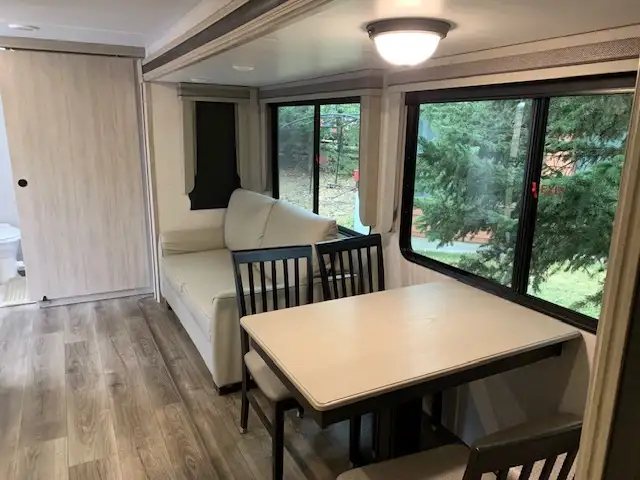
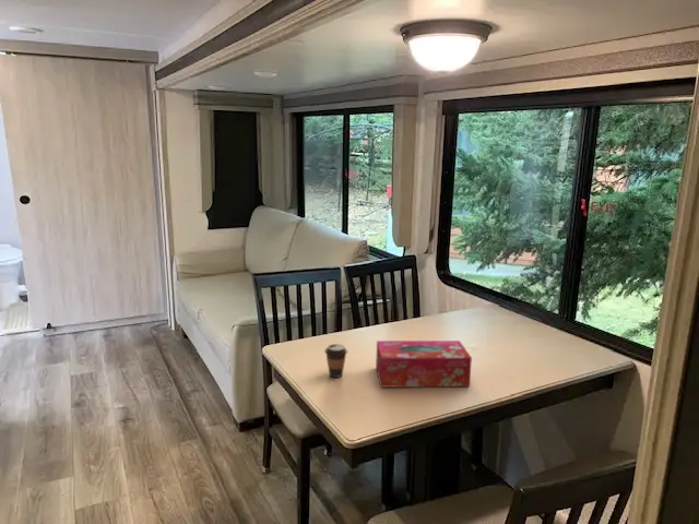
+ coffee cup (335, 360)
+ tissue box (422, 362)
